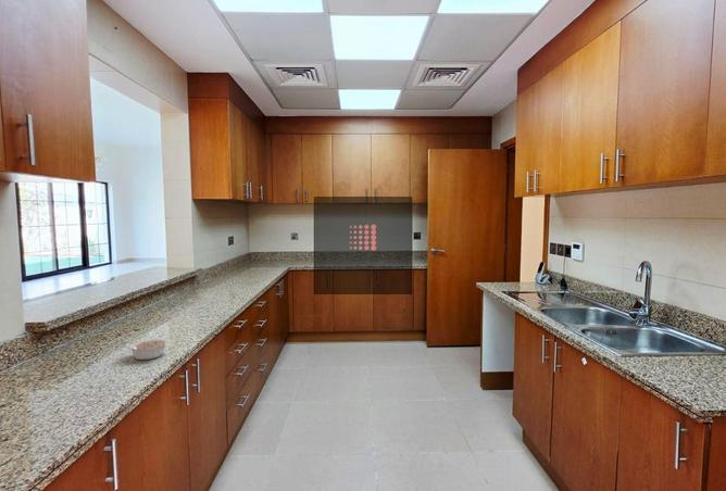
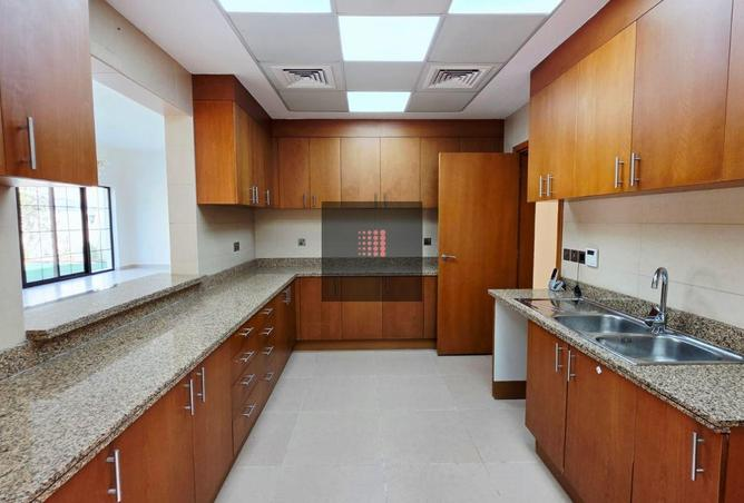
- legume (150, 348)
